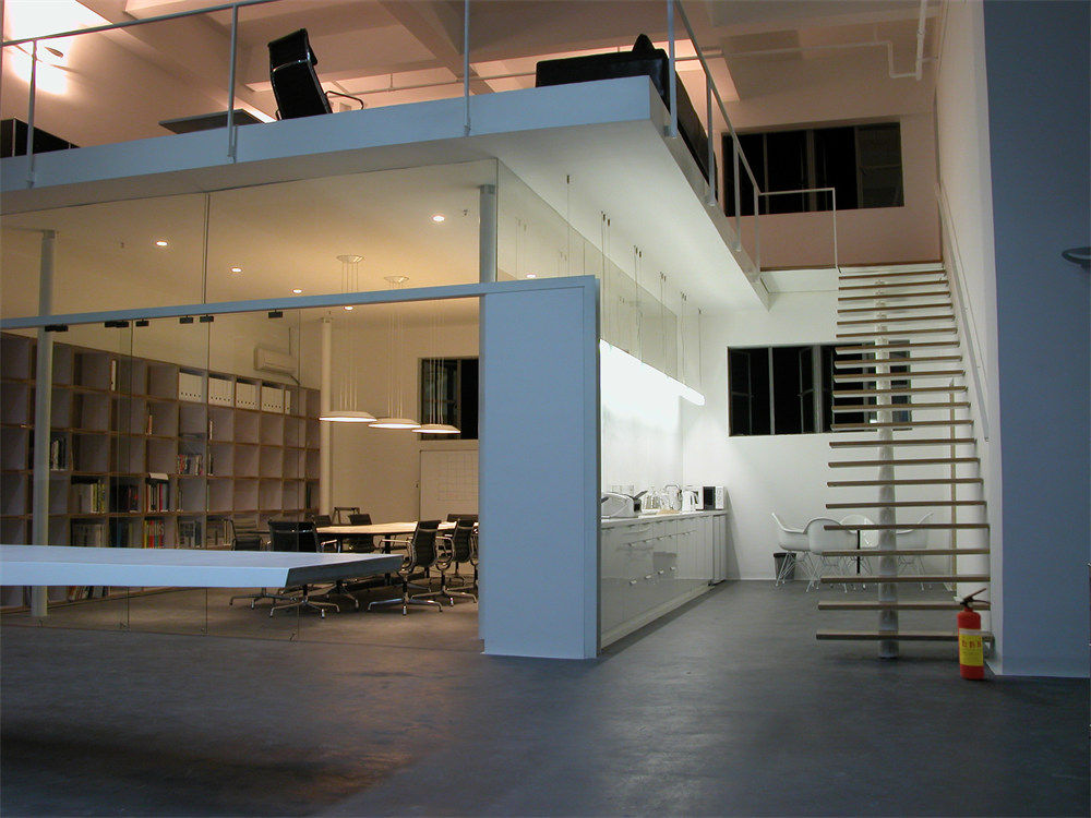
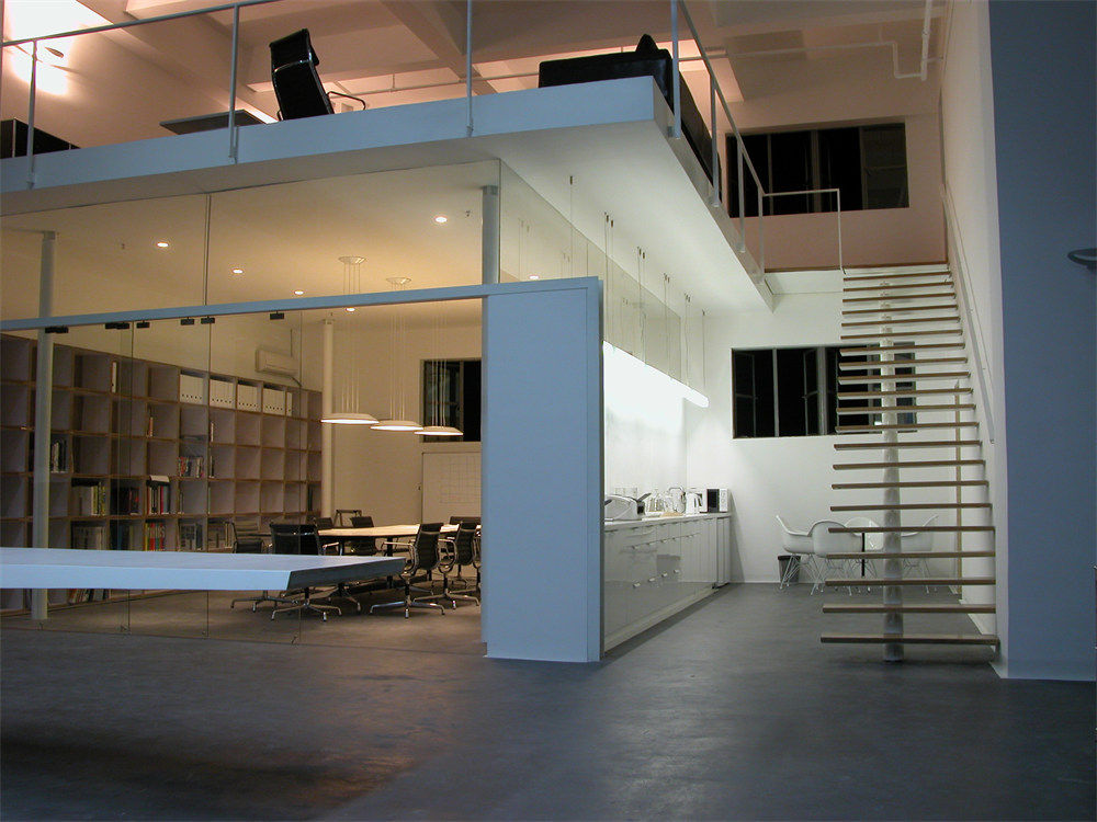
- fire extinguisher (974, 633)
